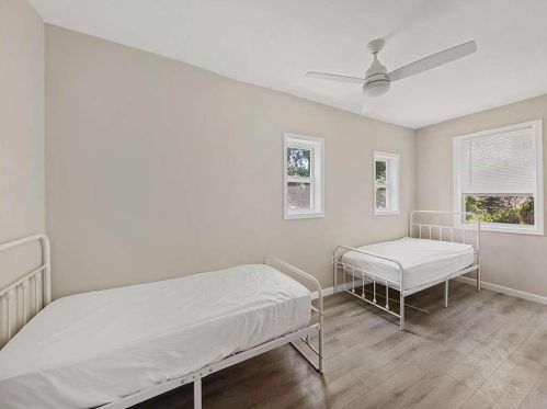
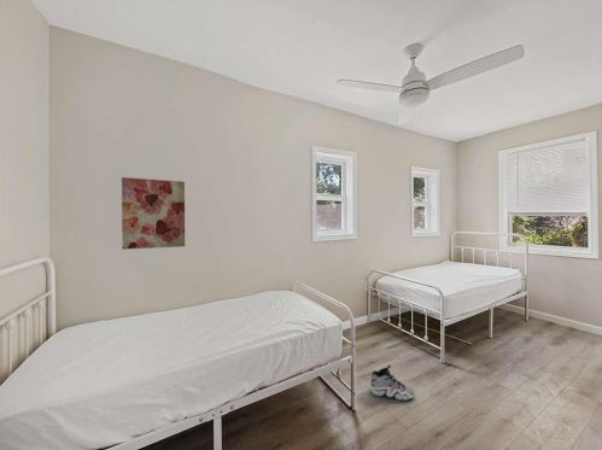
+ wall art (154, 214)
+ sneaker (392, 380)
